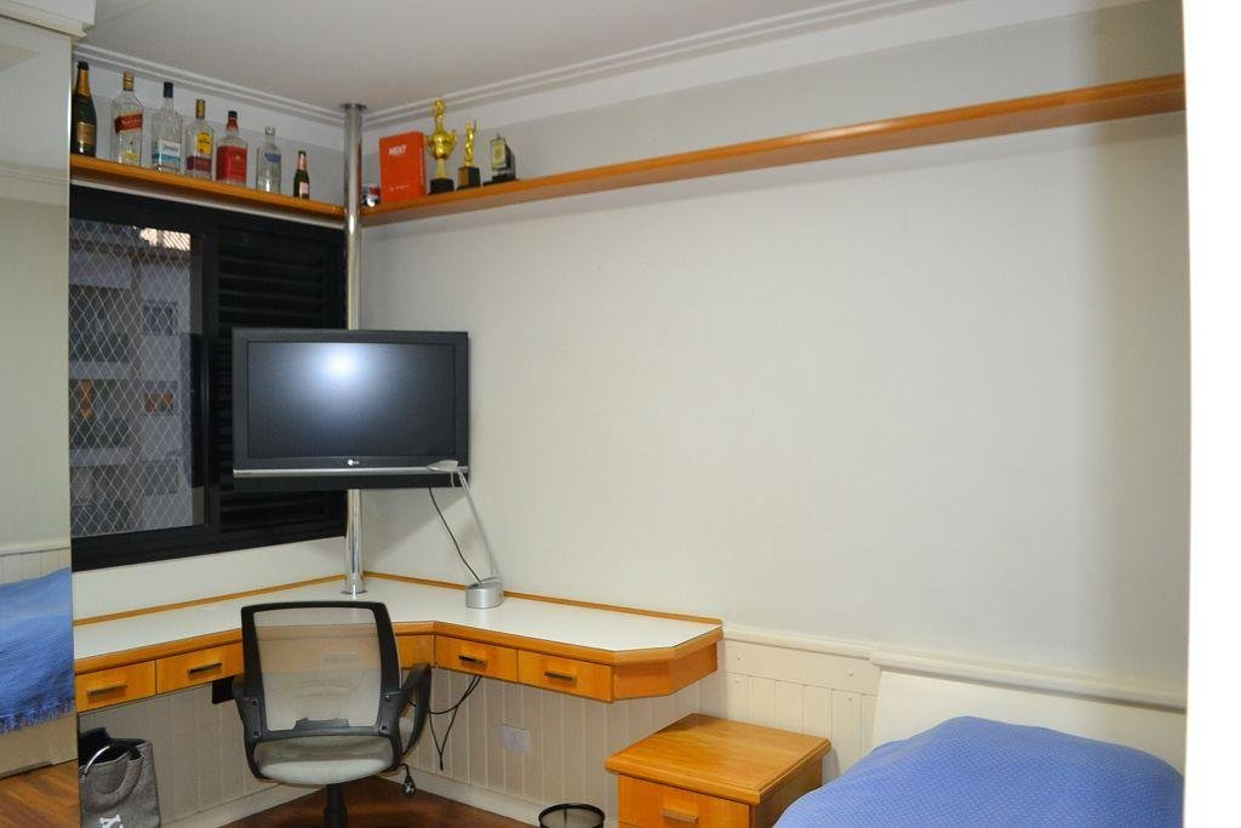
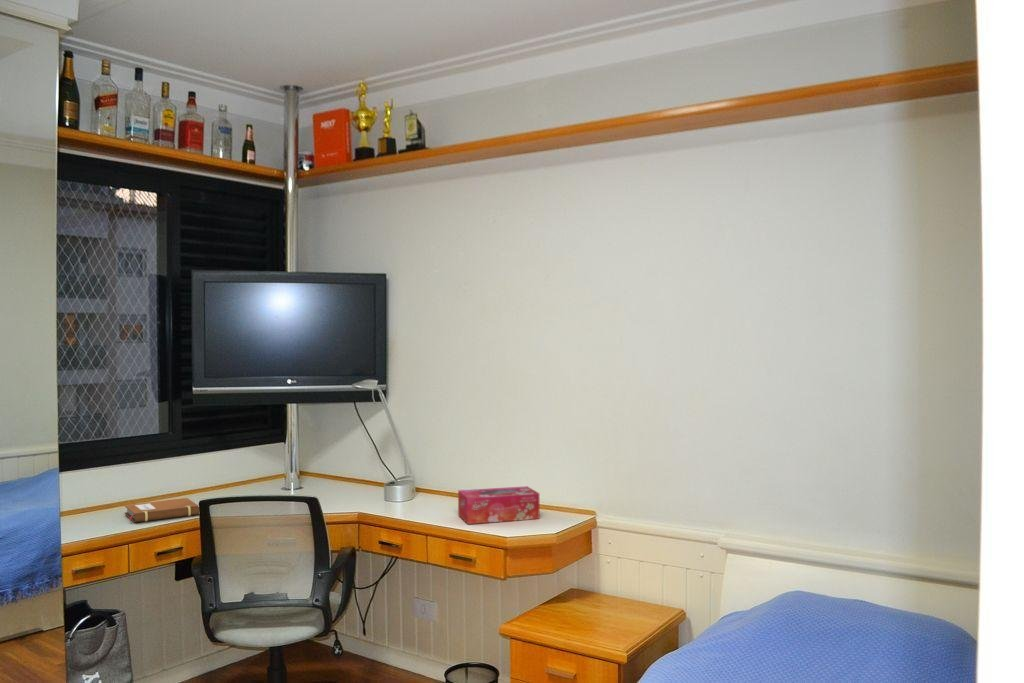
+ tissue box (498, 504)
+ notebook (160, 510)
